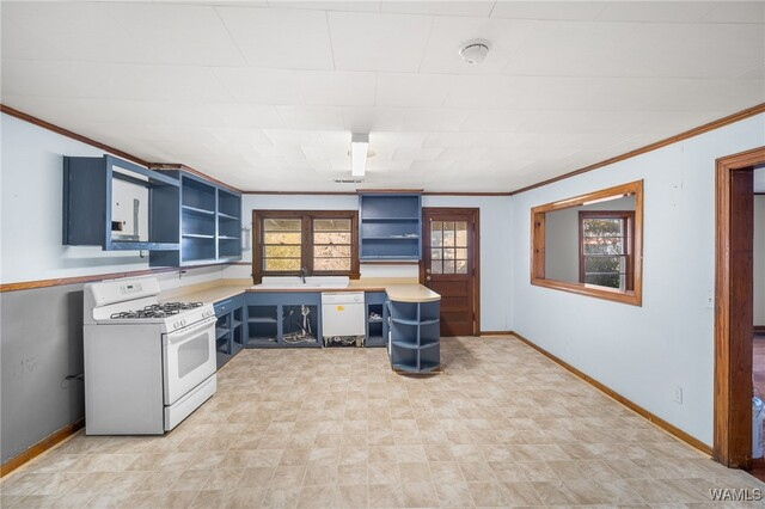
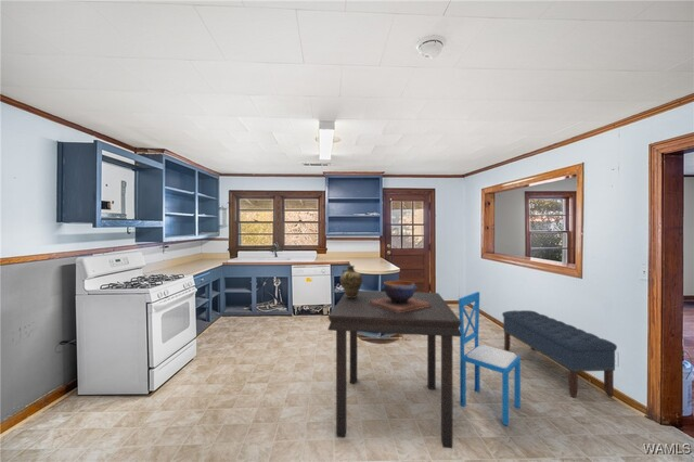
+ dining chair (488, 351)
+ bench (550, 346)
+ dining table (394, 333)
+ decorative bowl (399, 293)
+ jug (350, 281)
